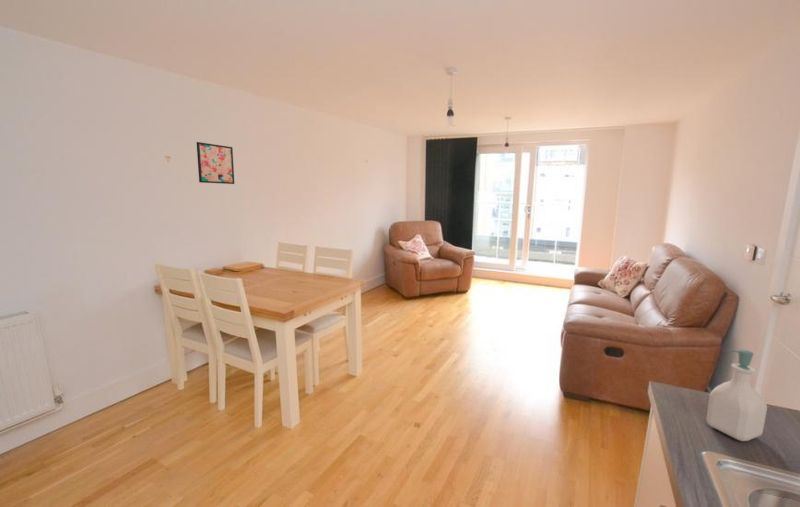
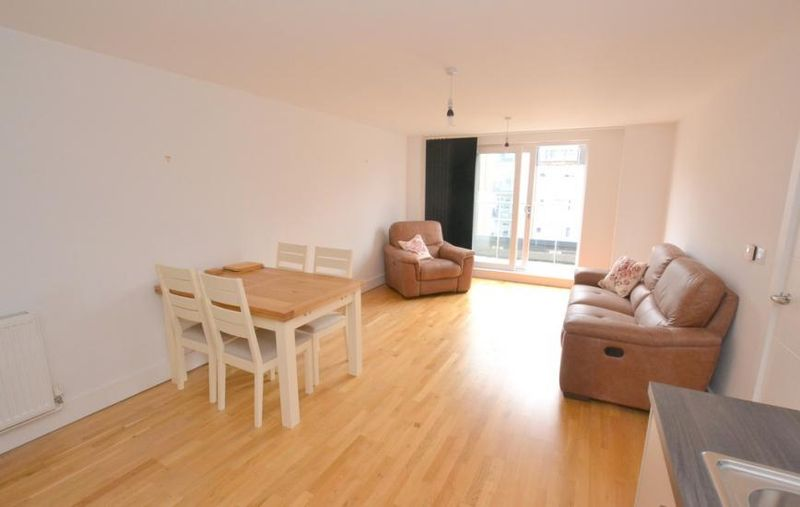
- wall art (216, 164)
- soap bottle (739, 391)
